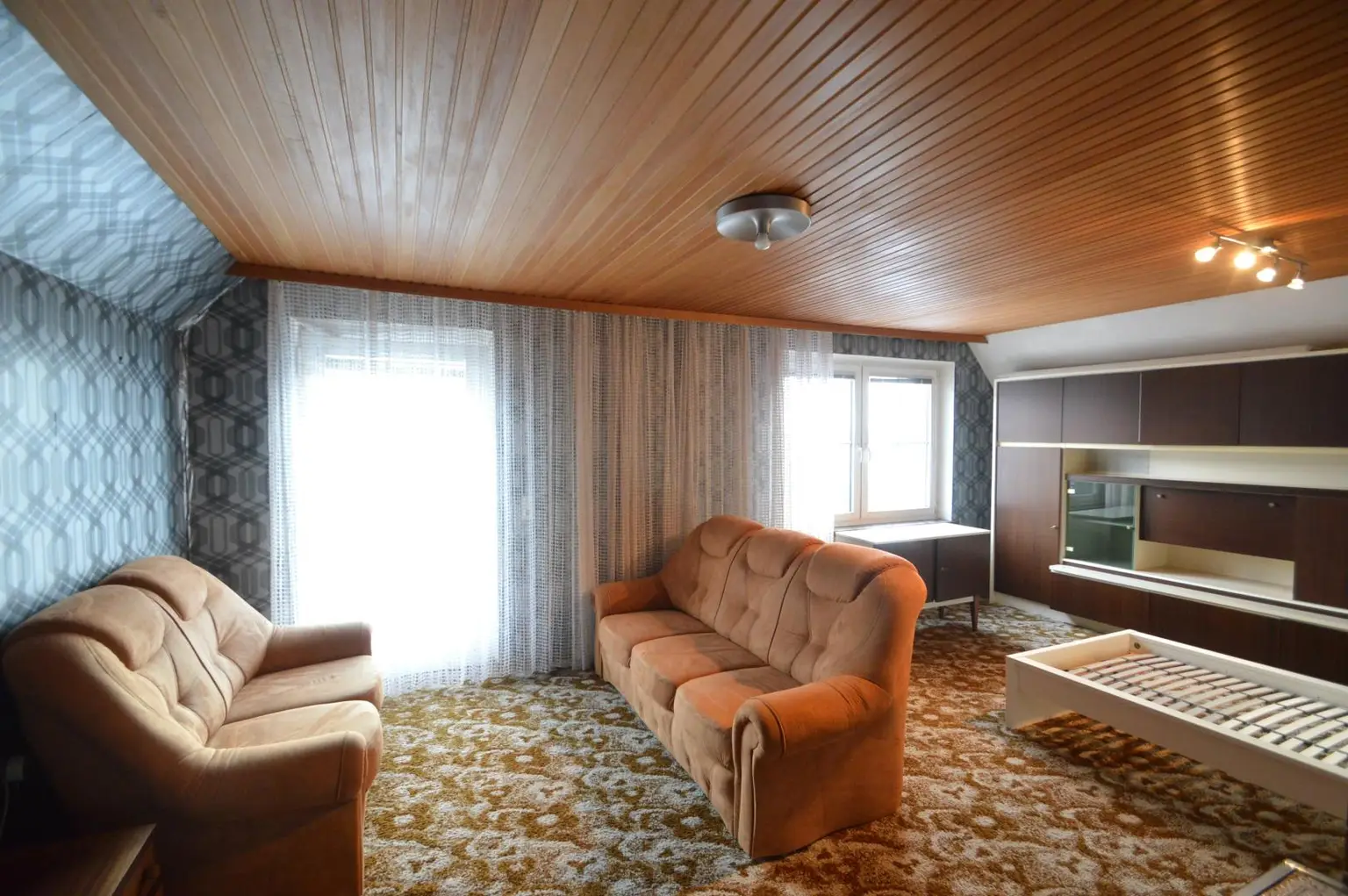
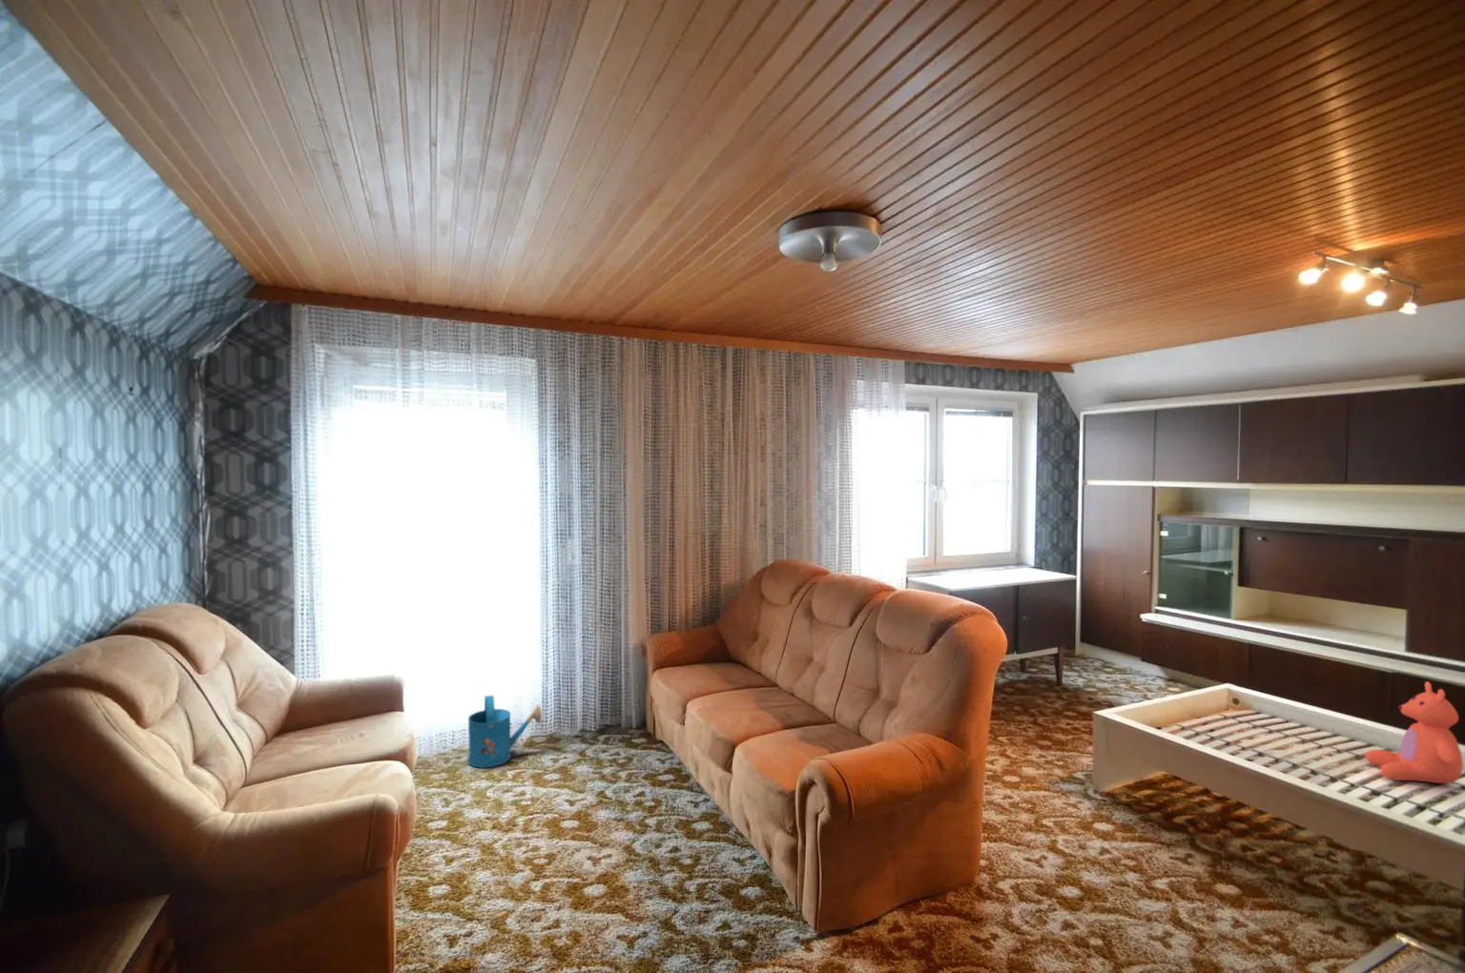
+ teddy bear (1414, 730)
+ watering can (504, 725)
